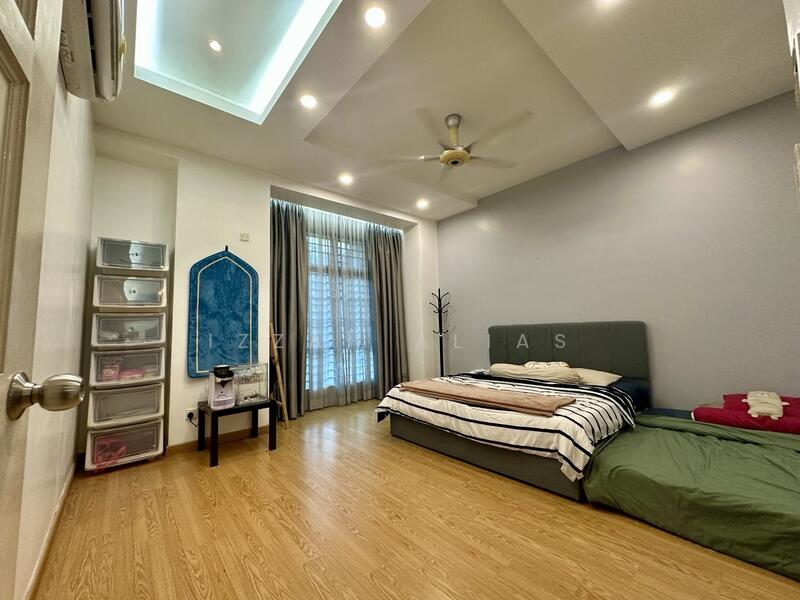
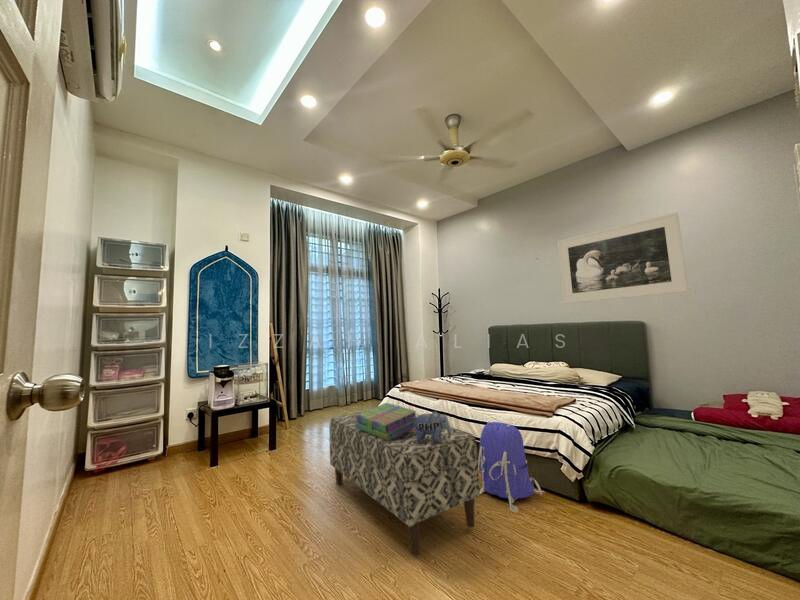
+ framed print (614, 263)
+ backpack (501, 458)
+ bench (394, 463)
+ stack of books (387, 422)
+ plush toy (431, 426)
